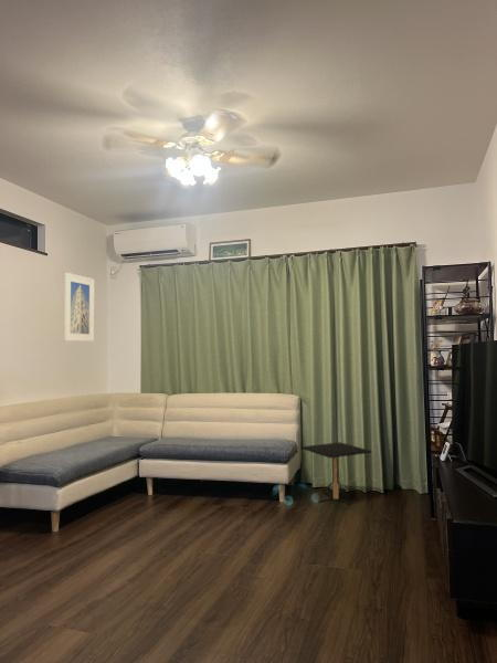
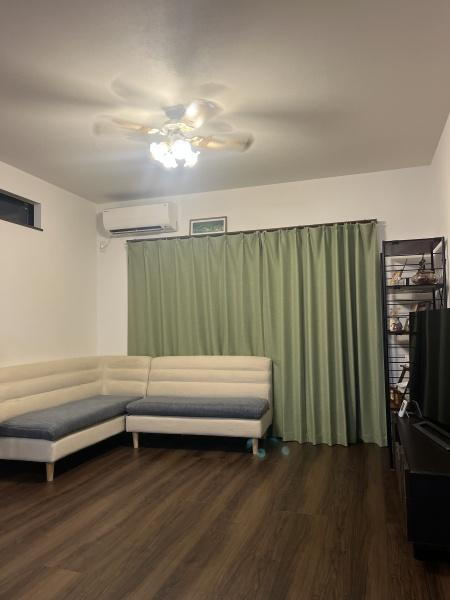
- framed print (80, 308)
- side table (335, 473)
